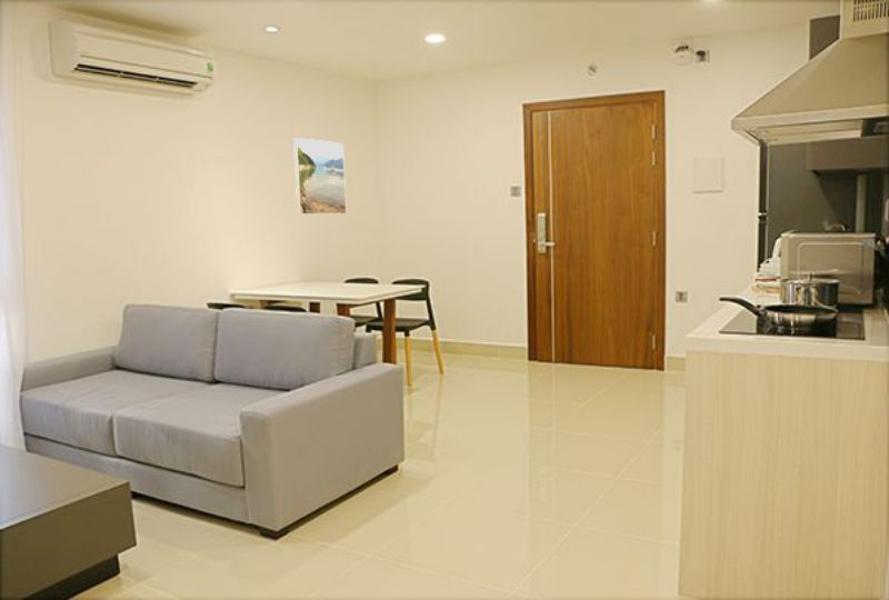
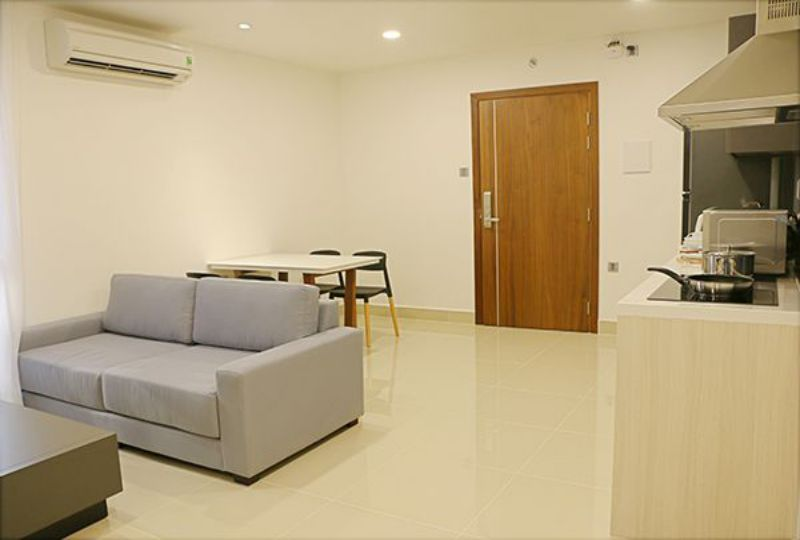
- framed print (321, 177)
